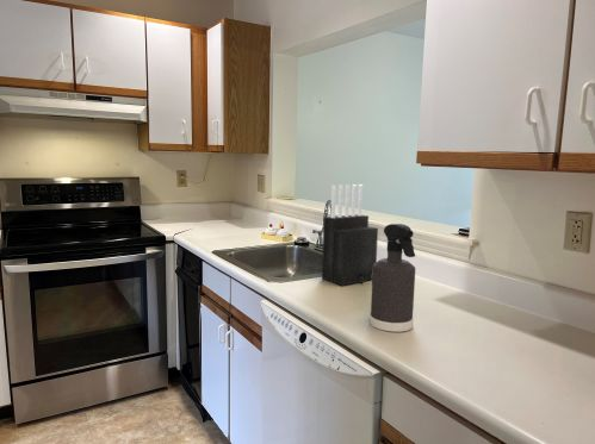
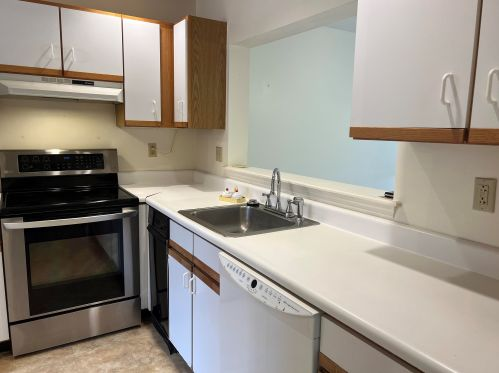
- knife block (353, 233)
- spray bottle (395, 275)
